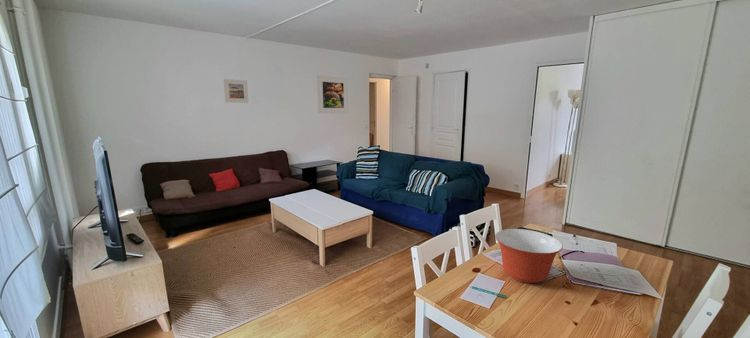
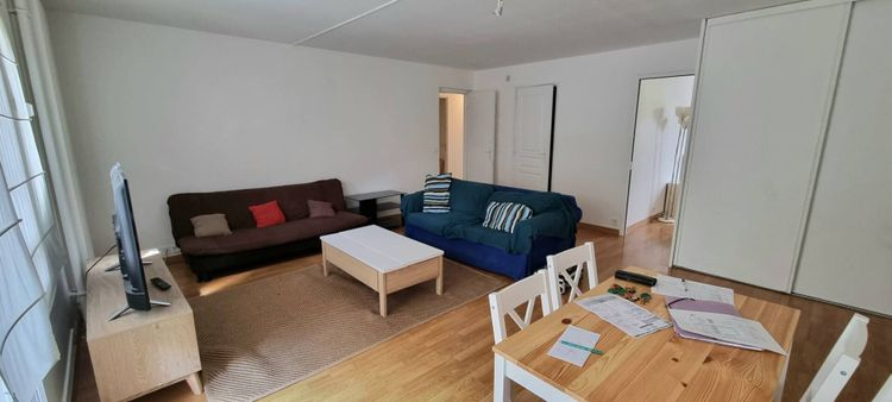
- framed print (333, 95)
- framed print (236, 91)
- mixing bowl (526, 257)
